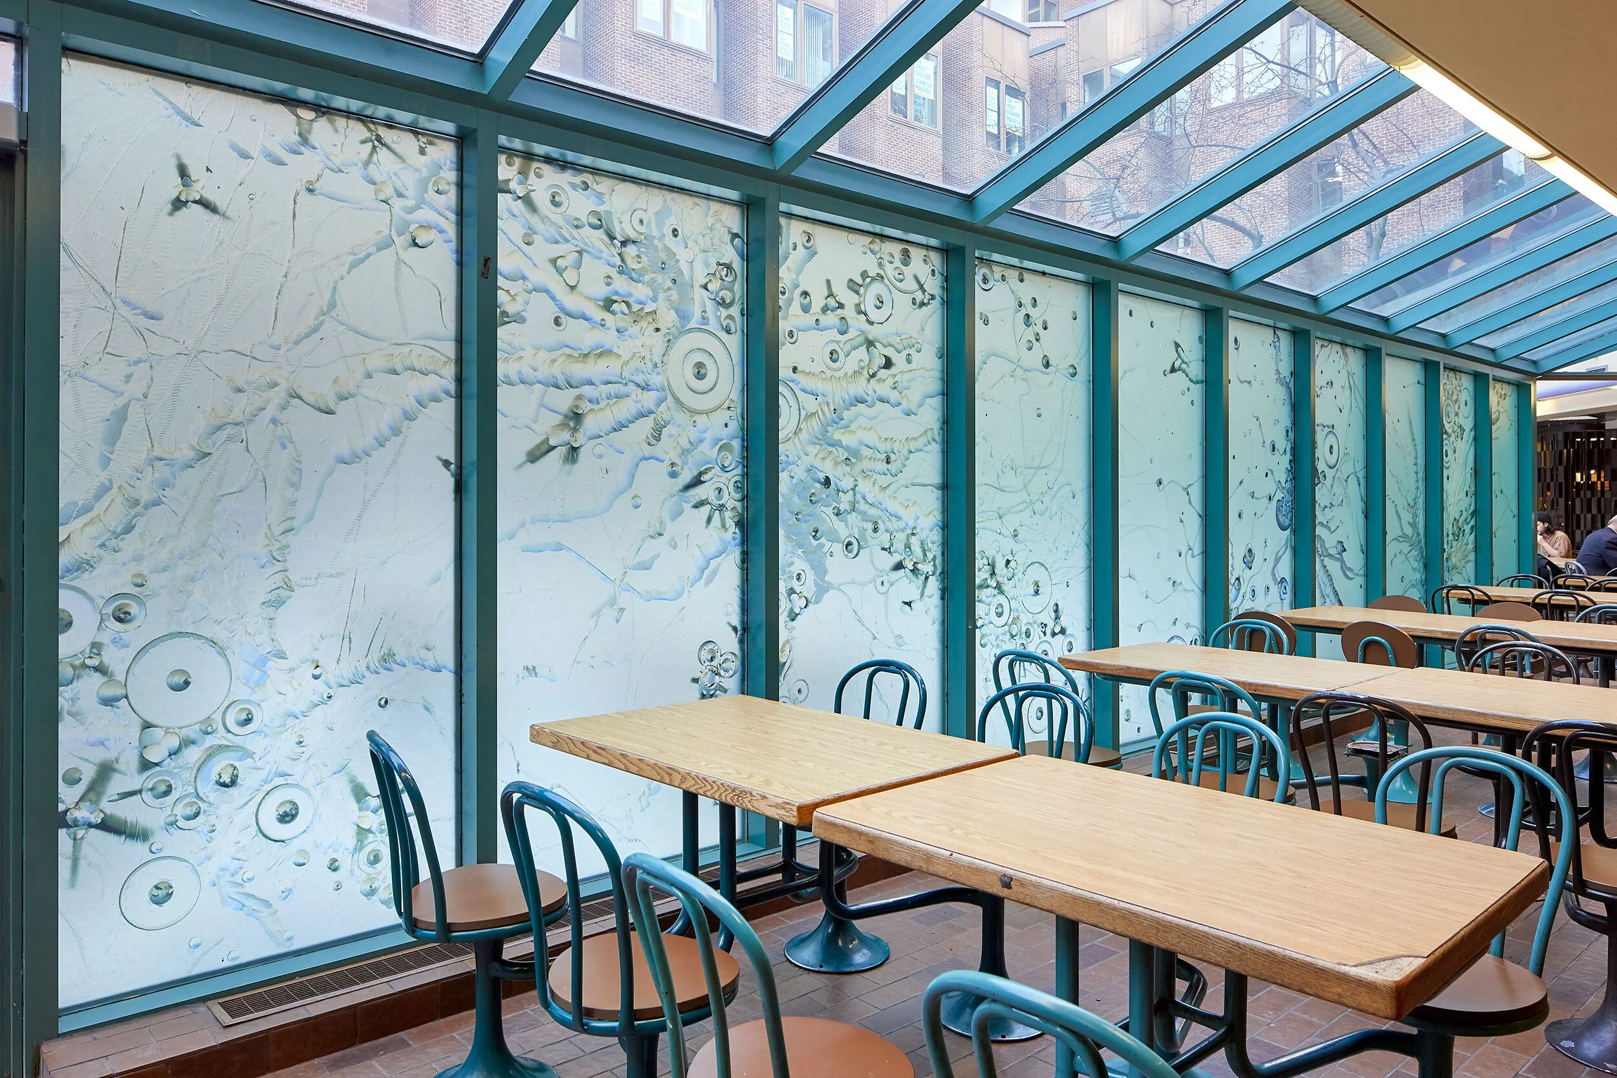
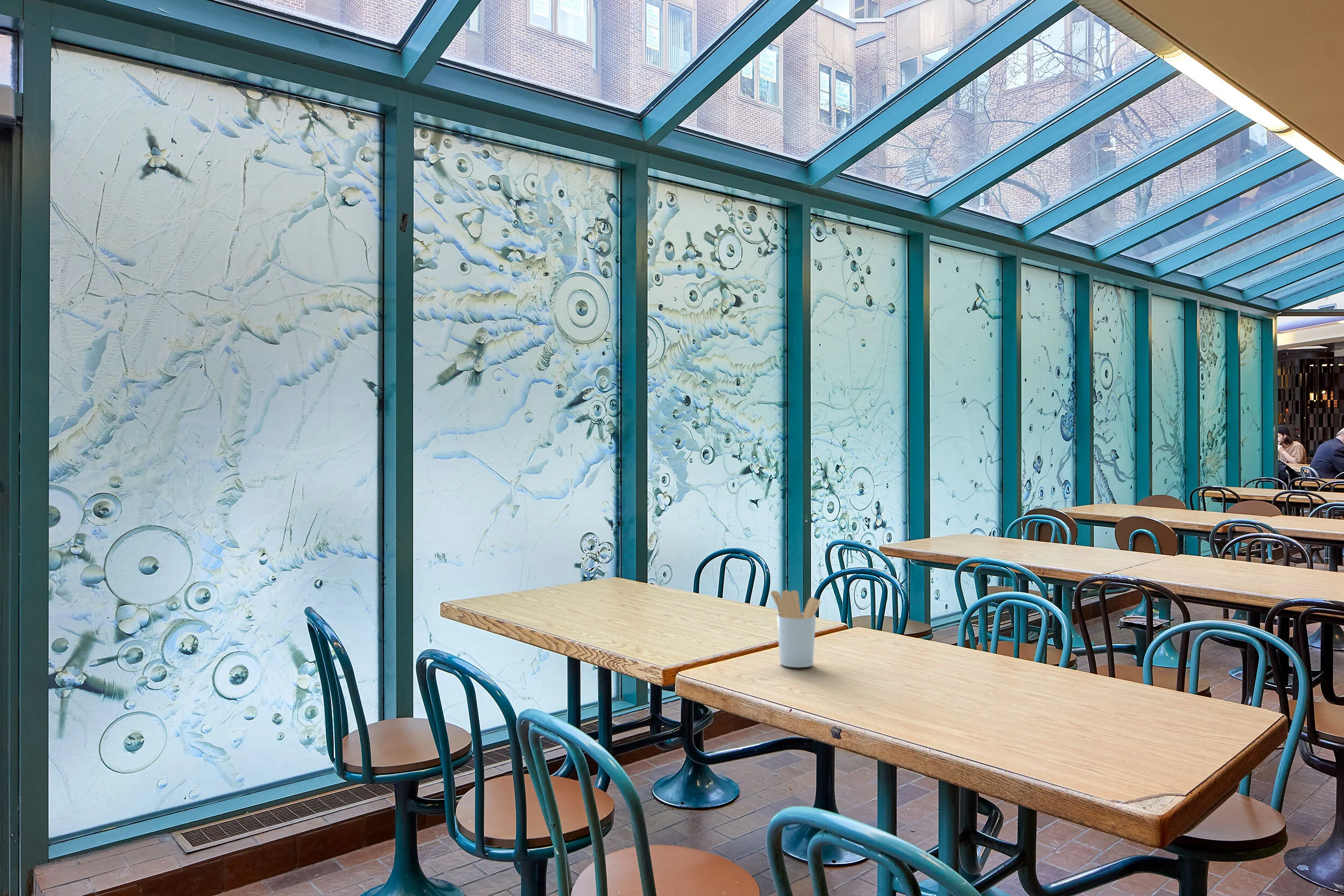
+ utensil holder (792, 626)
